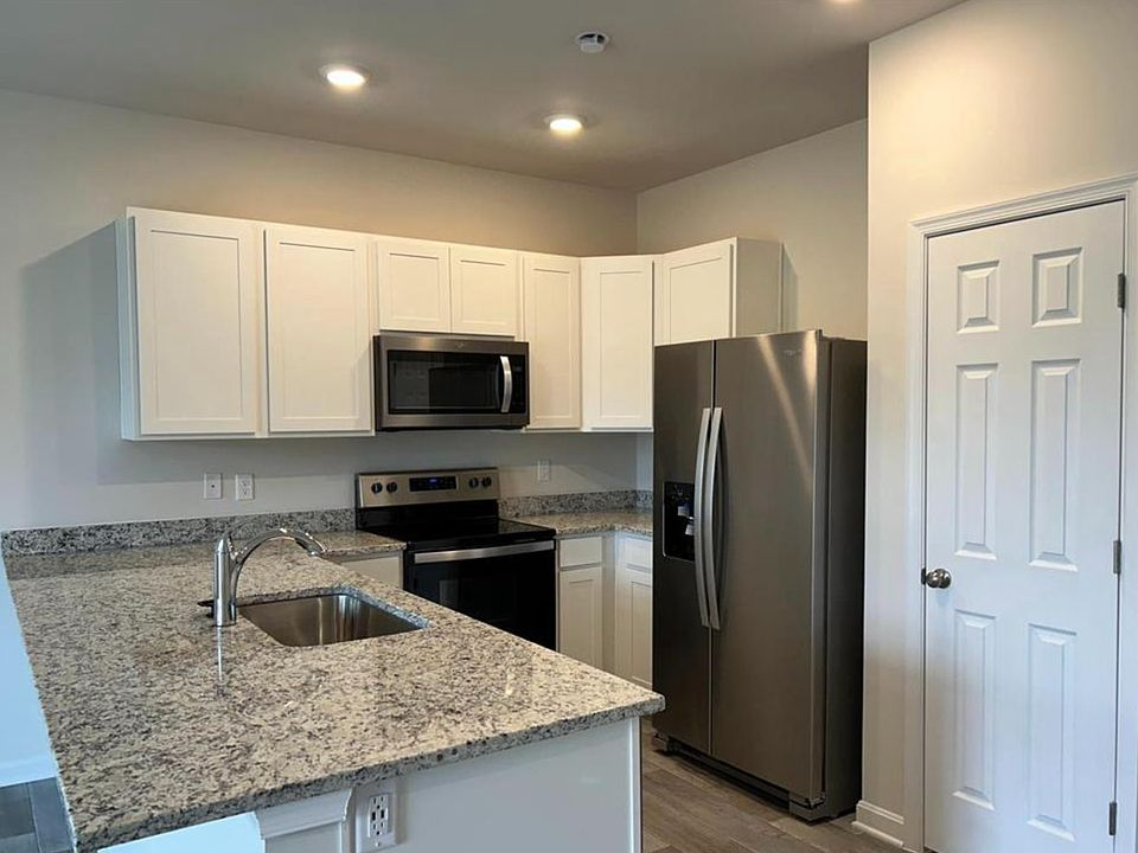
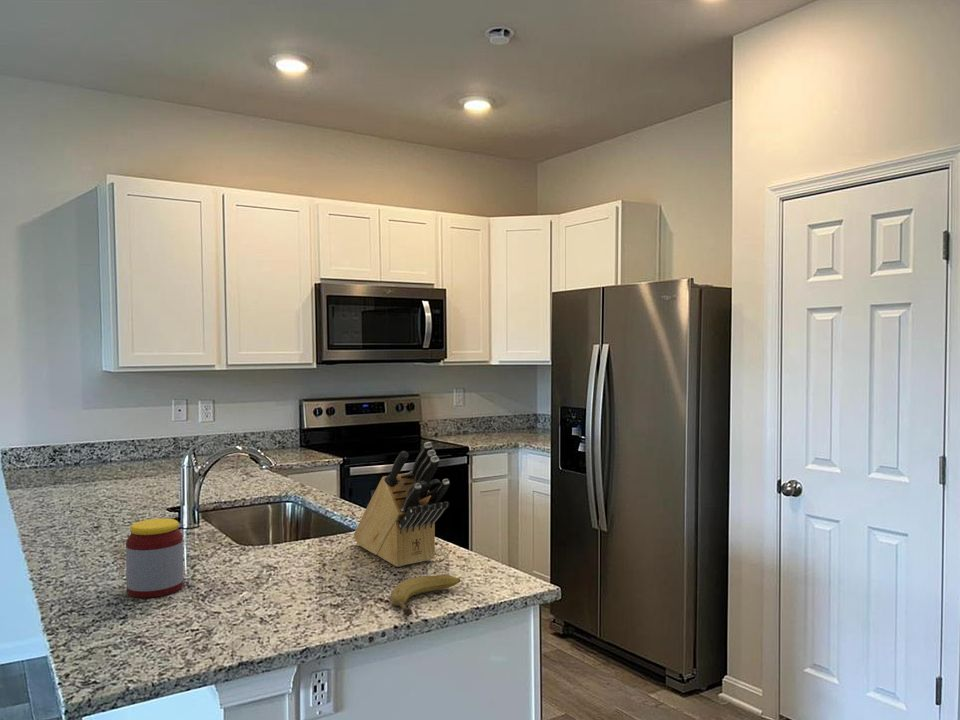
+ fruit (428, 591)
+ knife block (400, 497)
+ jar (155, 556)
